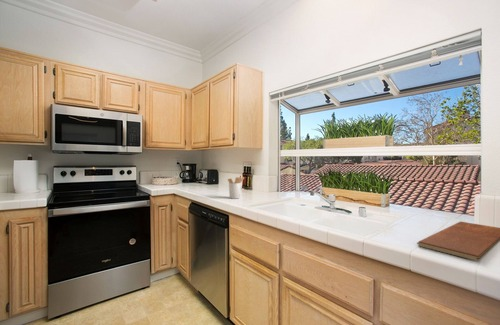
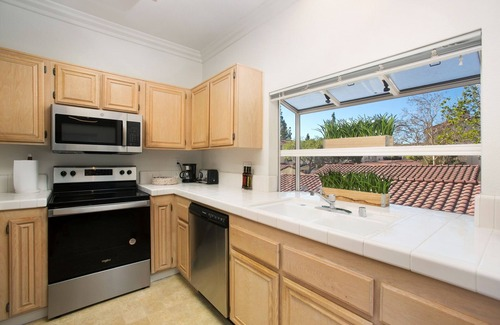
- chopping board (466, 236)
- utensil holder (236, 186)
